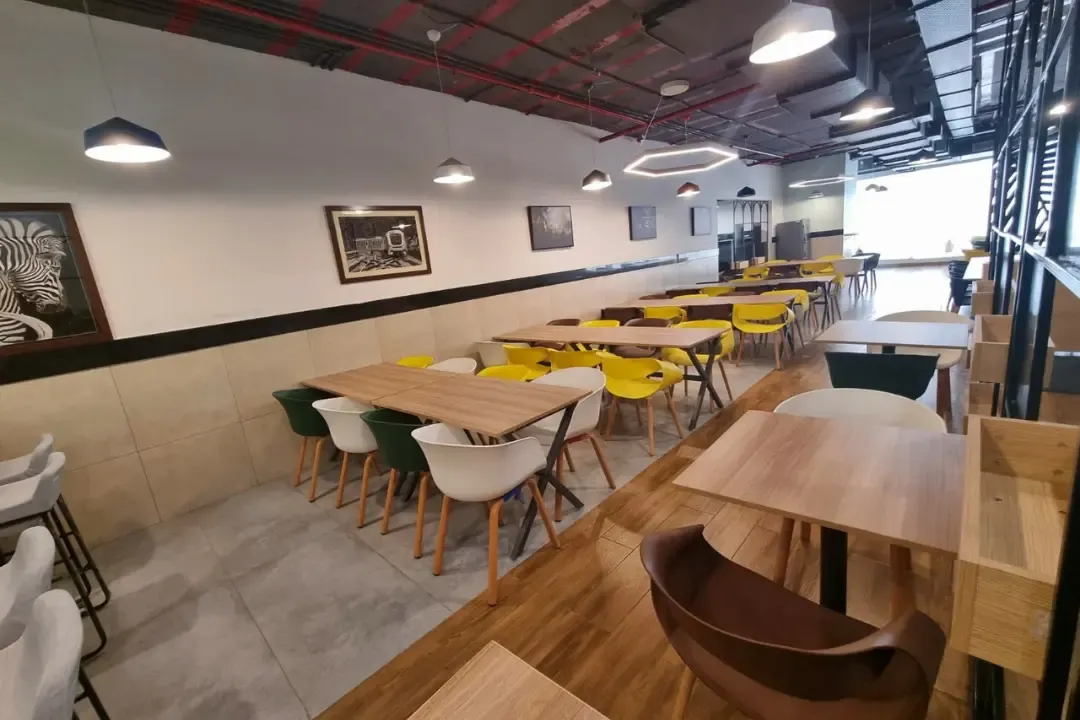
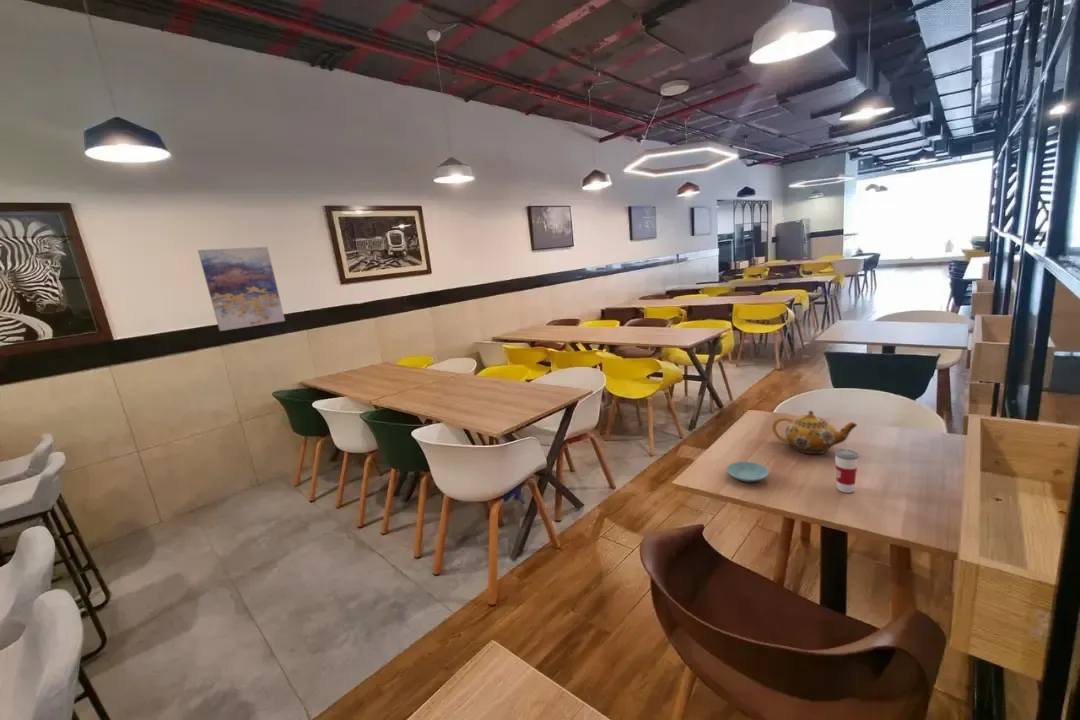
+ wall art (244, 287)
+ cup (846, 465)
+ saucer (747, 473)
+ teapot (811, 429)
